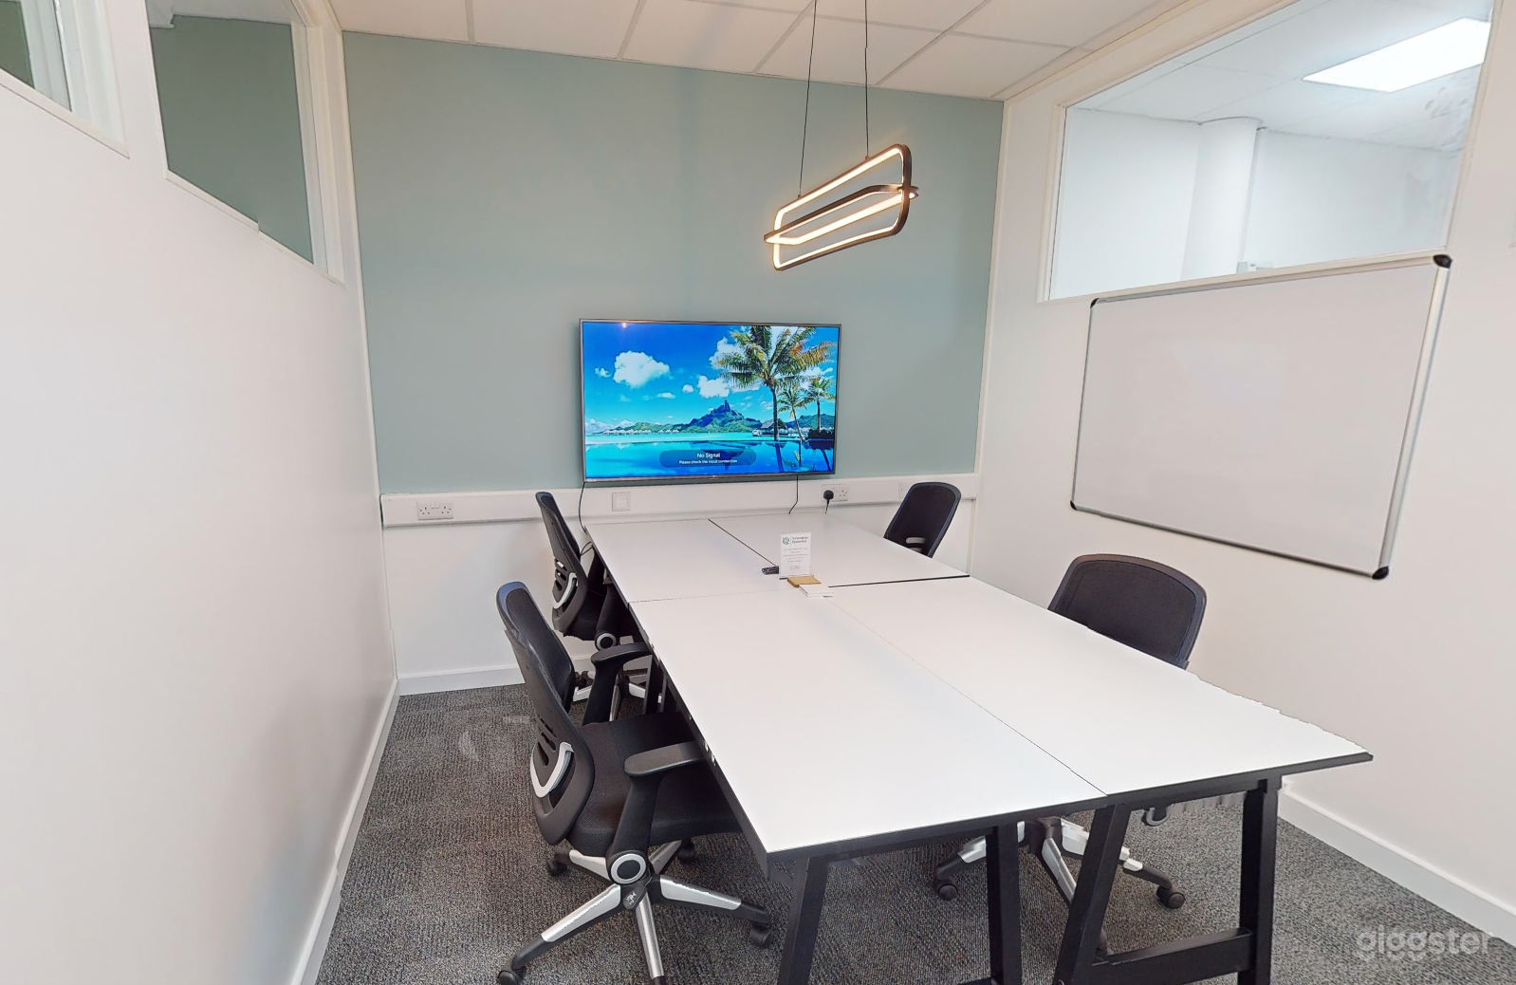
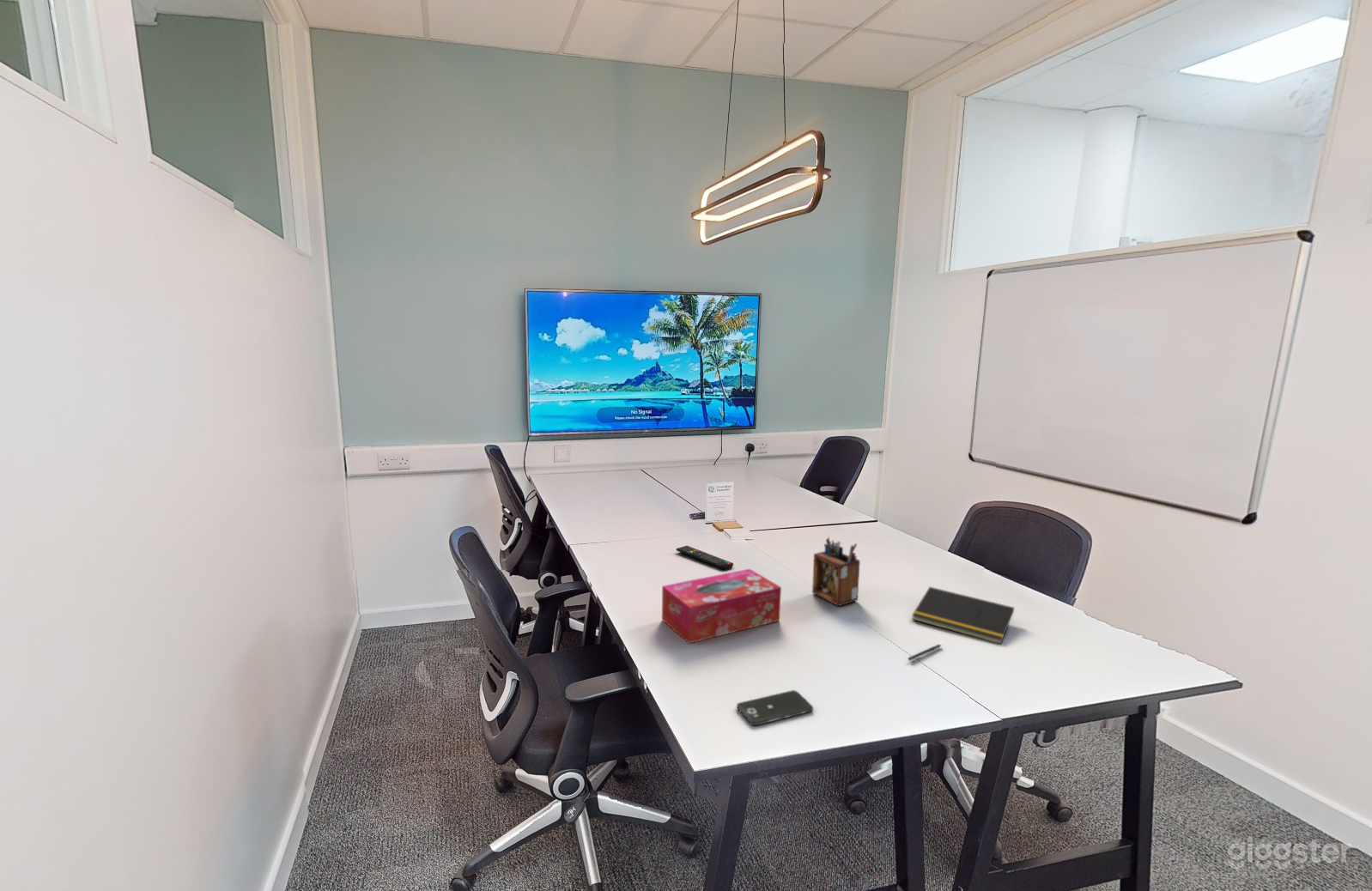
+ smartphone (774, 706)
+ remote control (704, 557)
+ tissue box (721, 603)
+ desk organizer (835, 569)
+ pen (925, 652)
+ notepad (962, 613)
